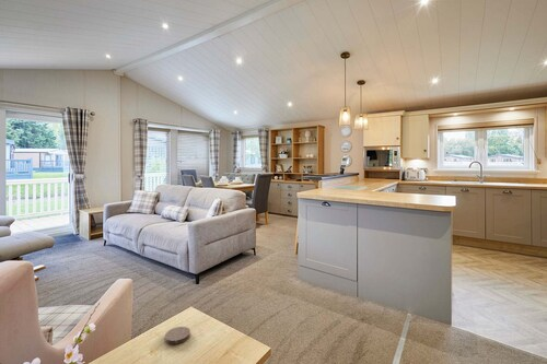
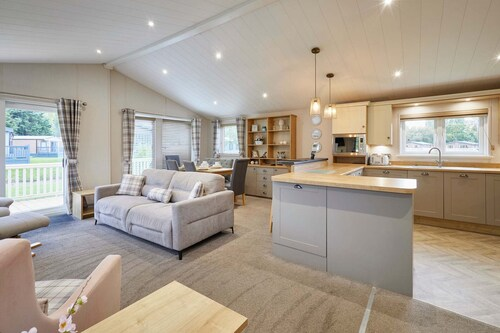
- coaster (177, 334)
